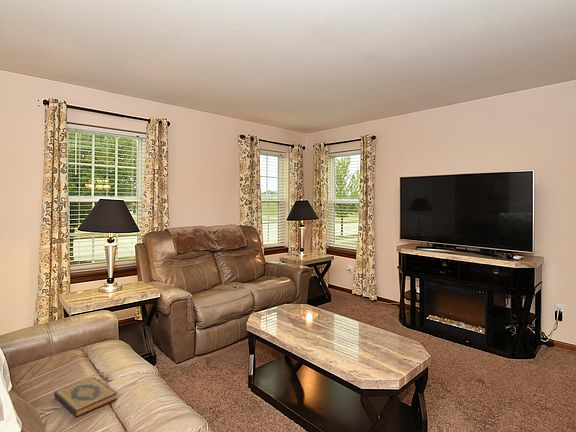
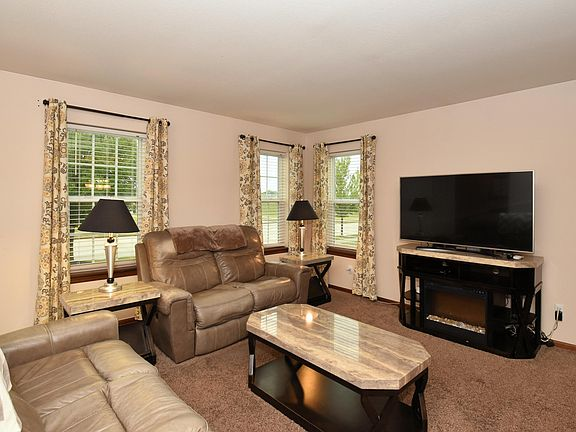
- hardback book (85, 395)
